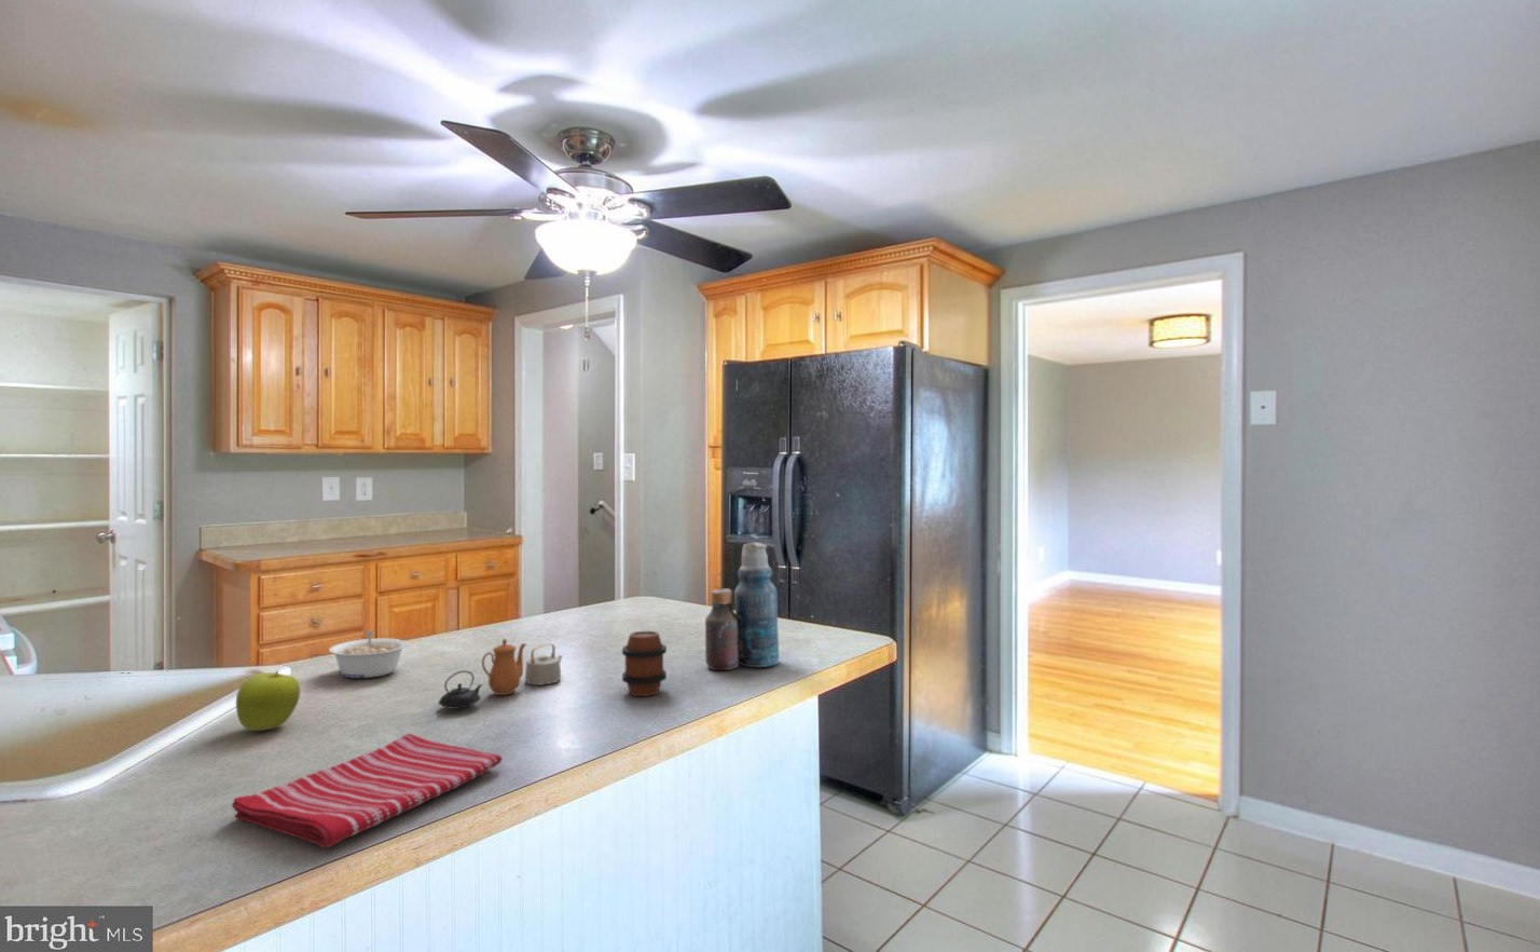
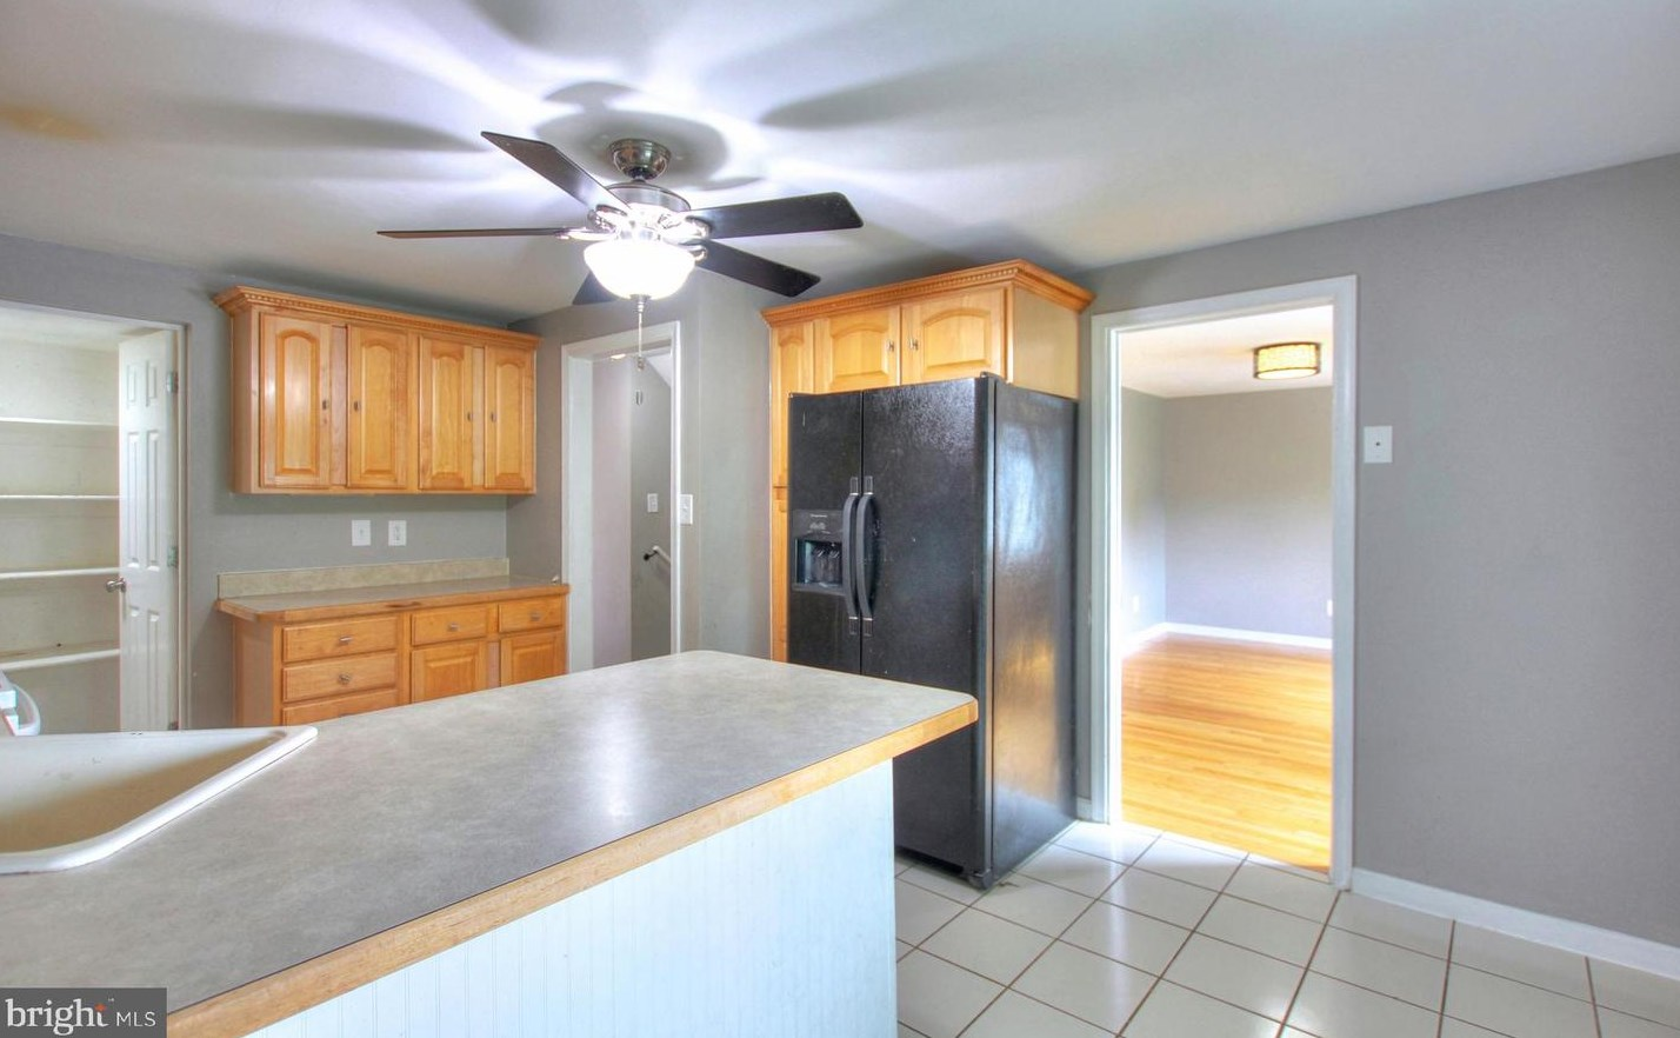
- fruit (268, 700)
- dish towel (375, 781)
- legume (366, 655)
- bottle (743, 603)
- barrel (644, 663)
- teapot (507, 665)
